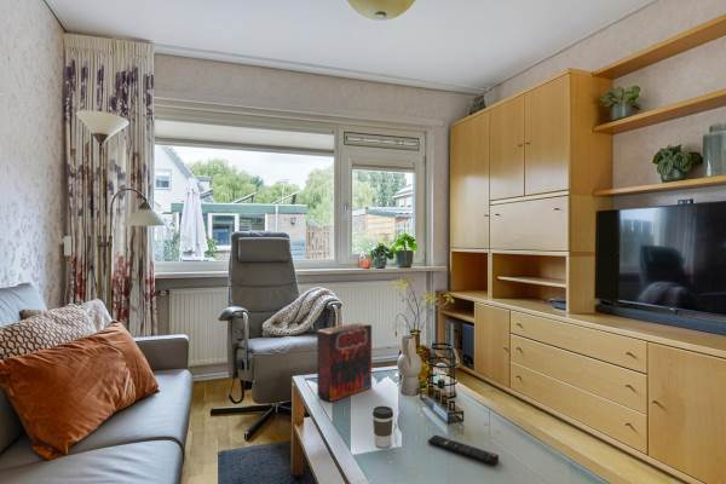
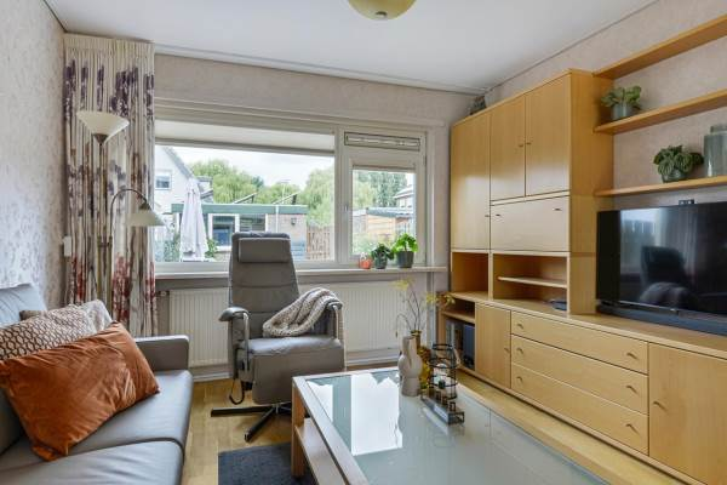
- remote control (462, 449)
- board game (345, 359)
- coffee cup (382, 426)
